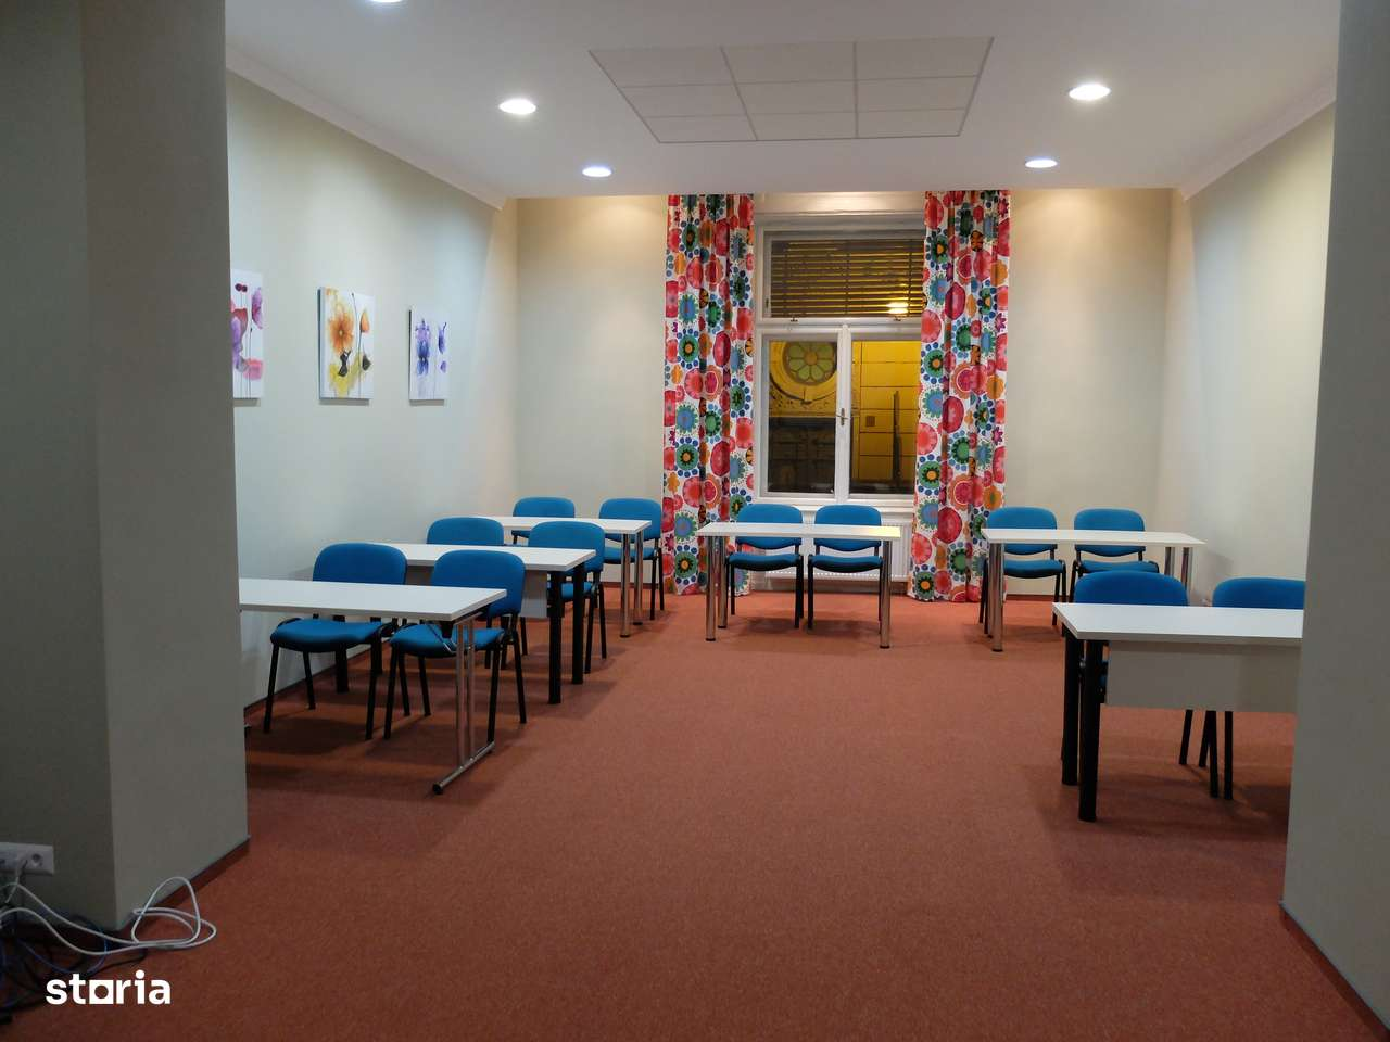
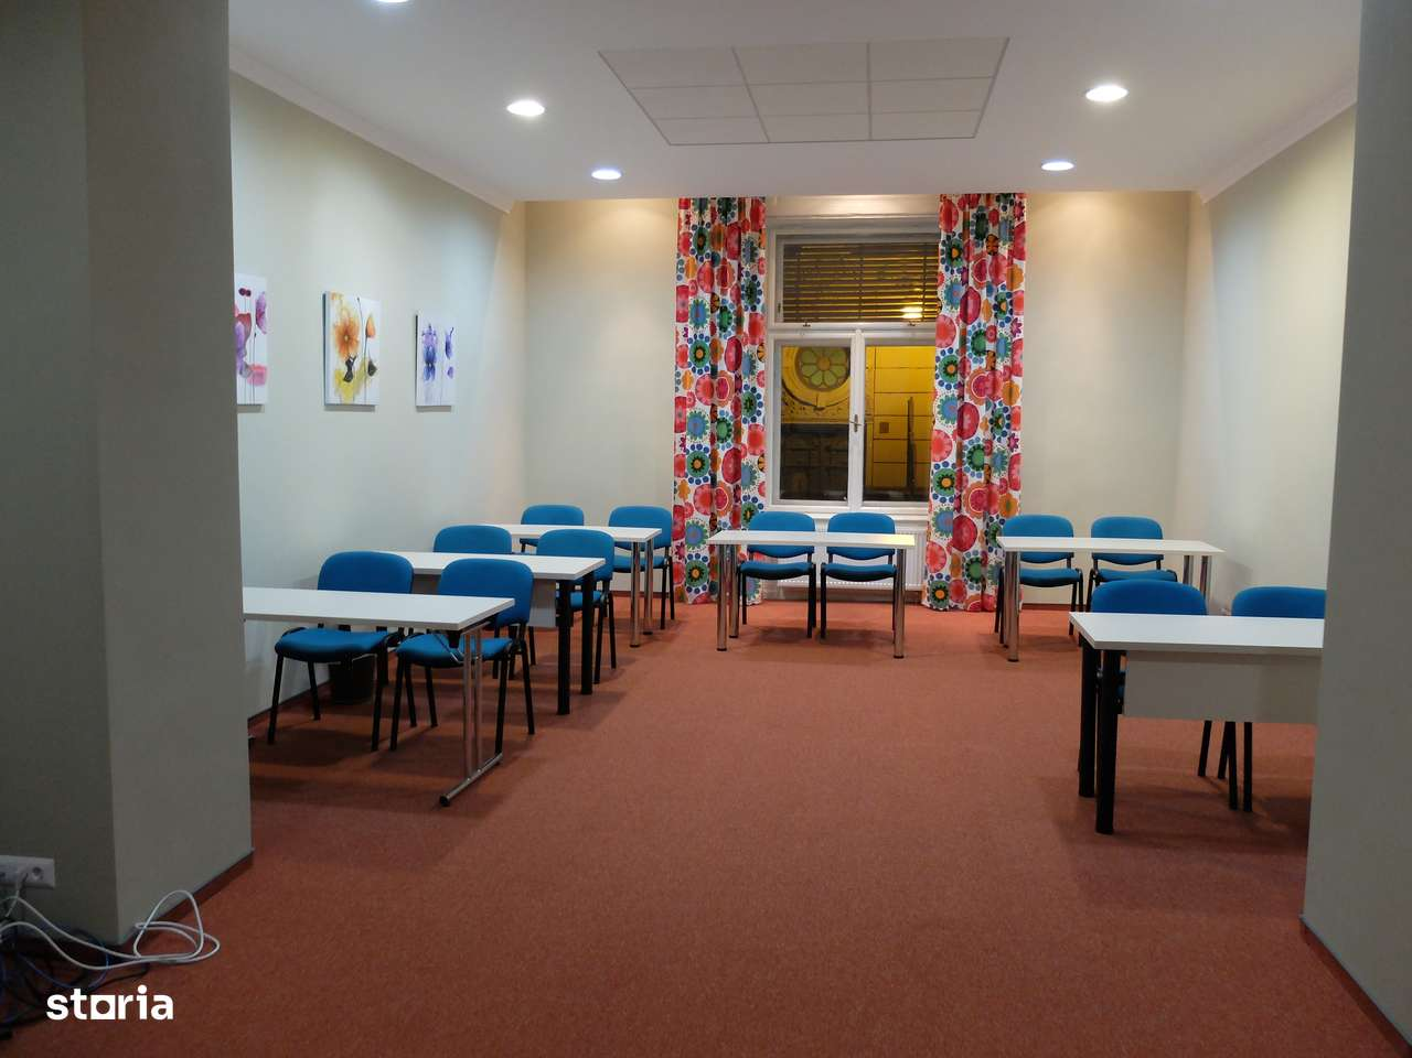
+ wastebasket (352, 668)
